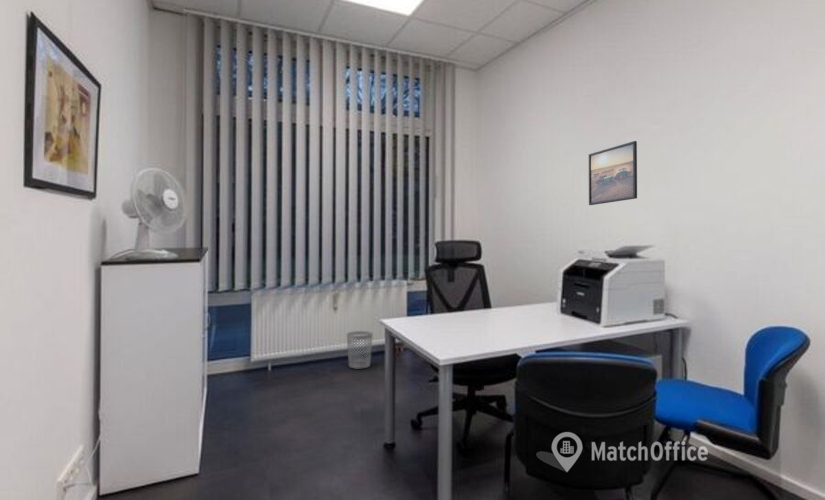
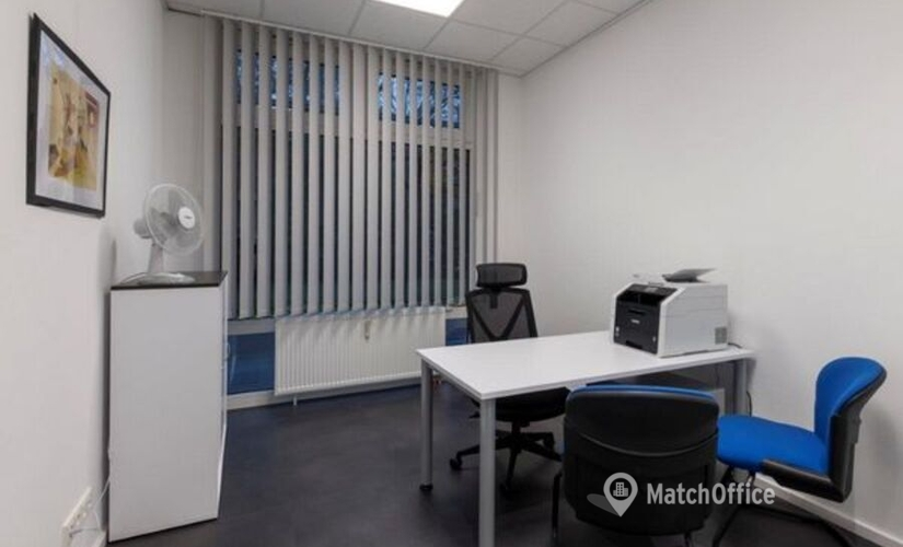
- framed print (611, 175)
- wastebasket (359, 349)
